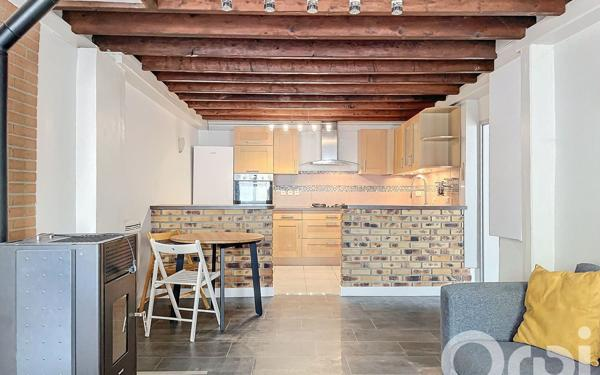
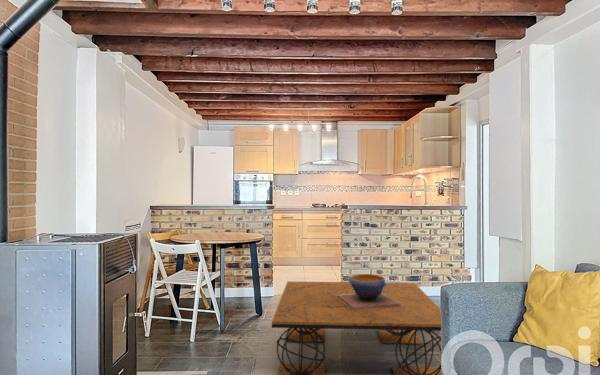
+ decorative bowl (367, 289)
+ coffee table (355, 326)
